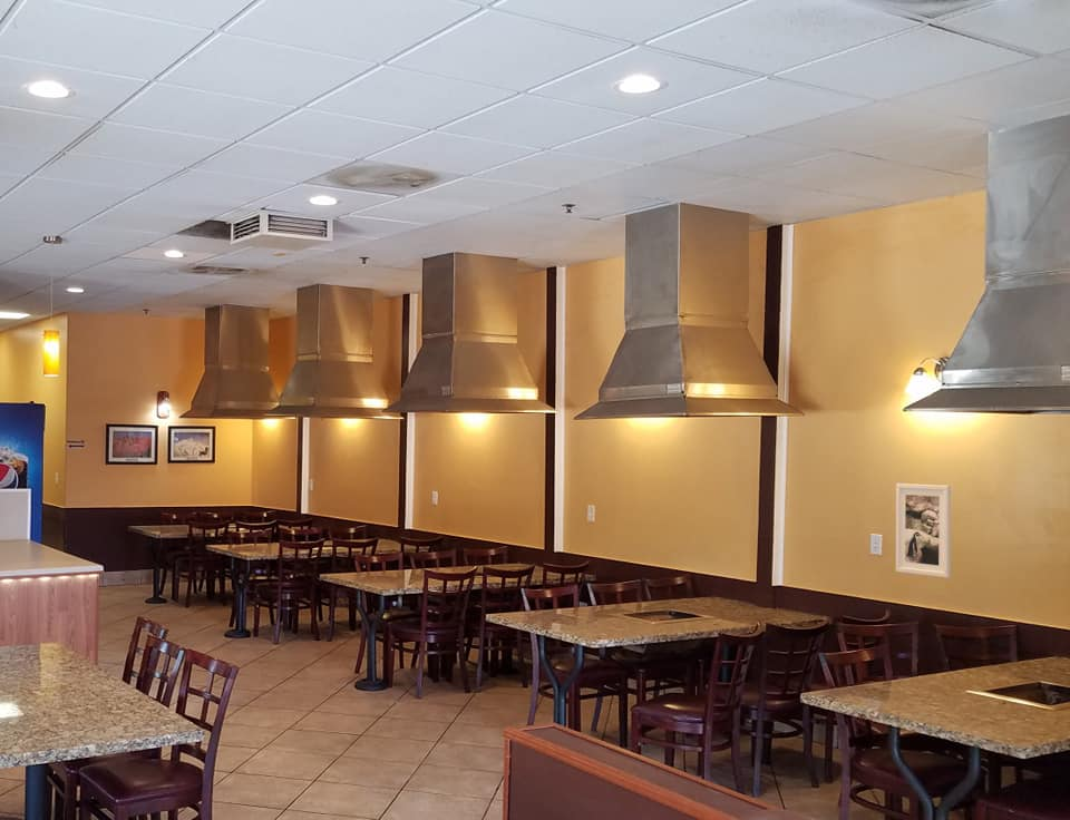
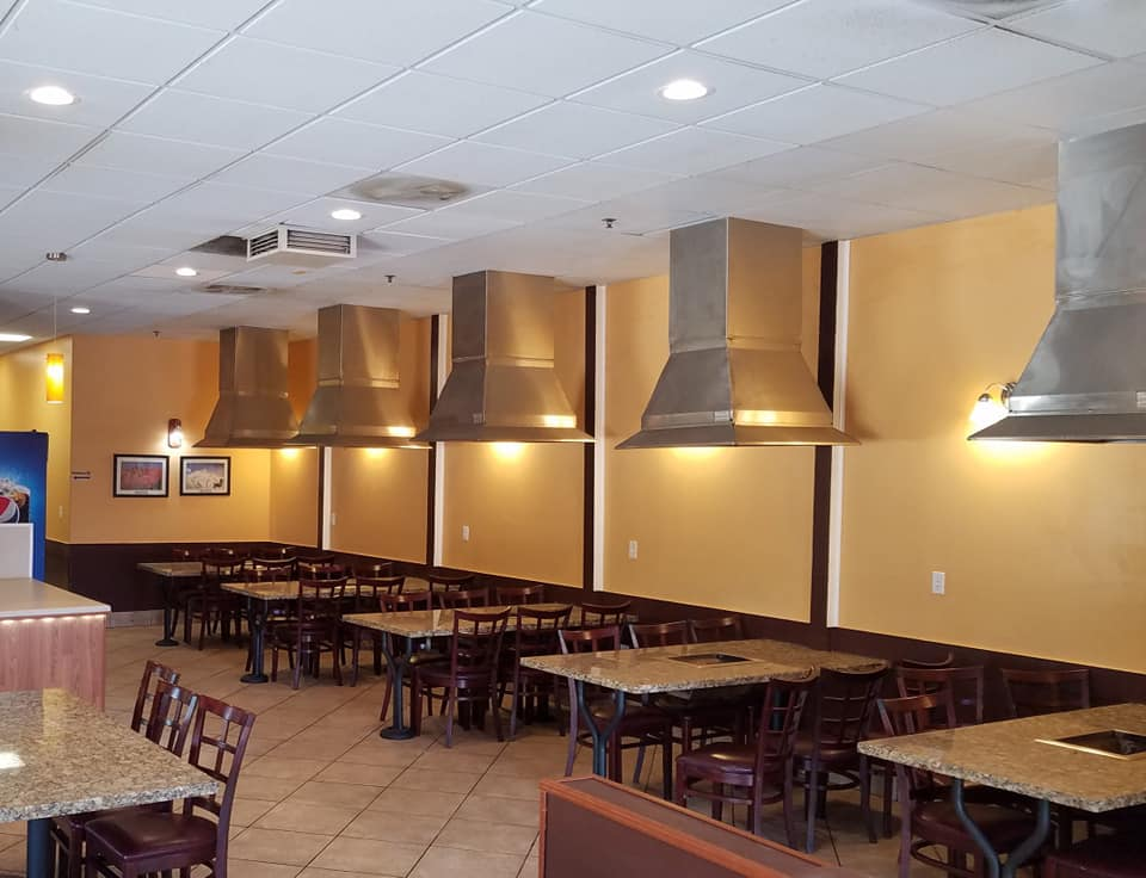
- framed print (922, 529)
